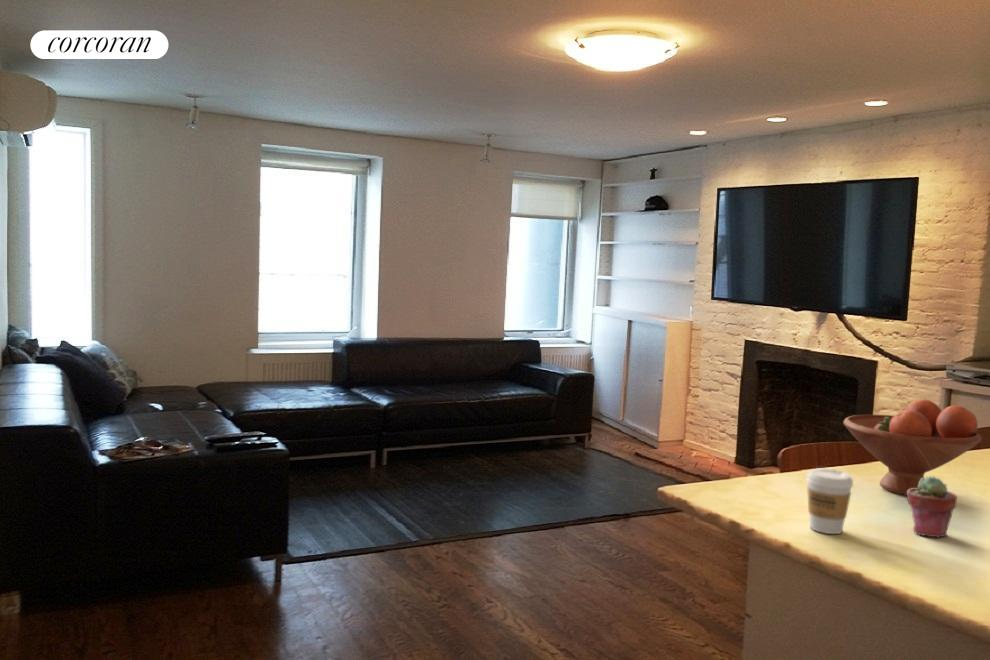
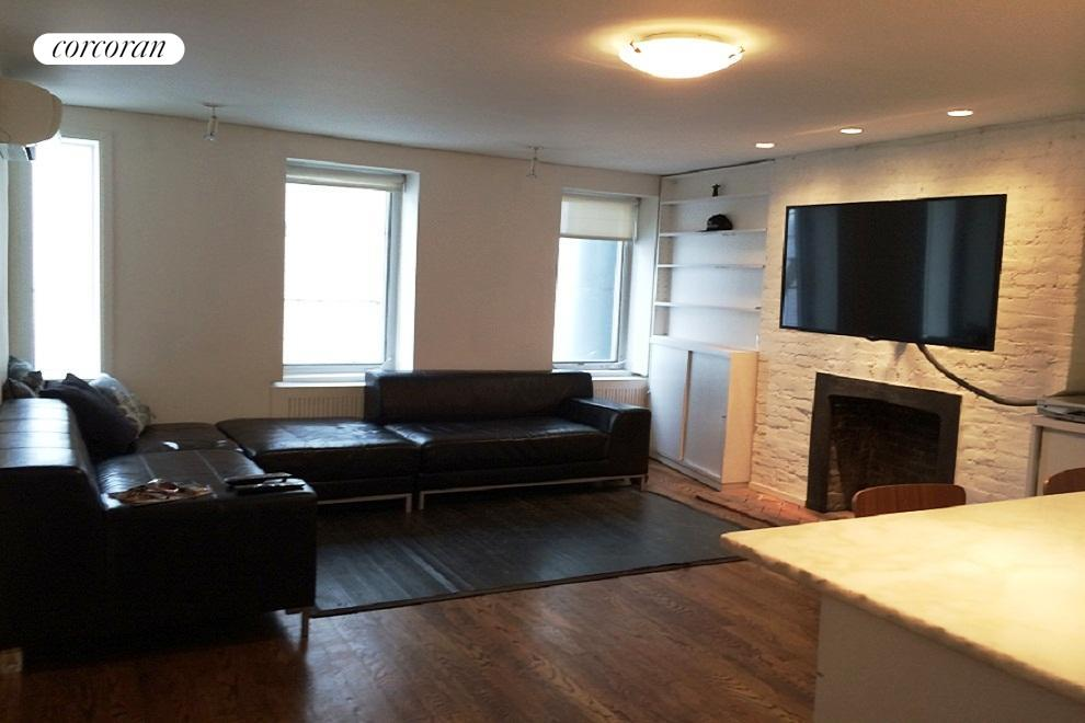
- potted succulent (931, 504)
- fruit bowl (908, 446)
- coffee cup (828, 500)
